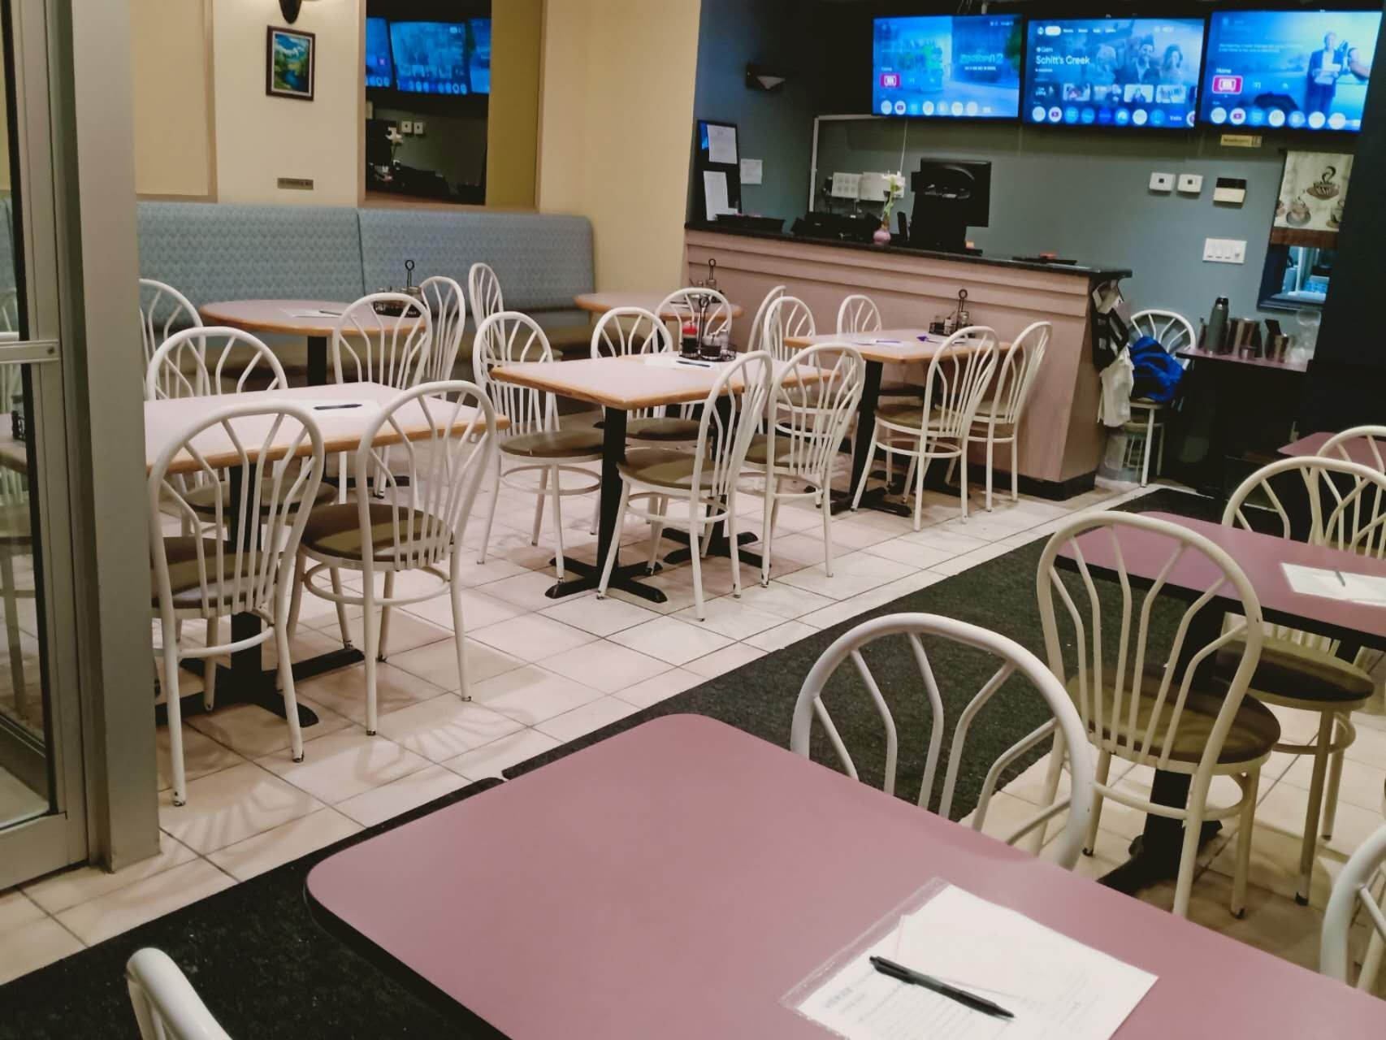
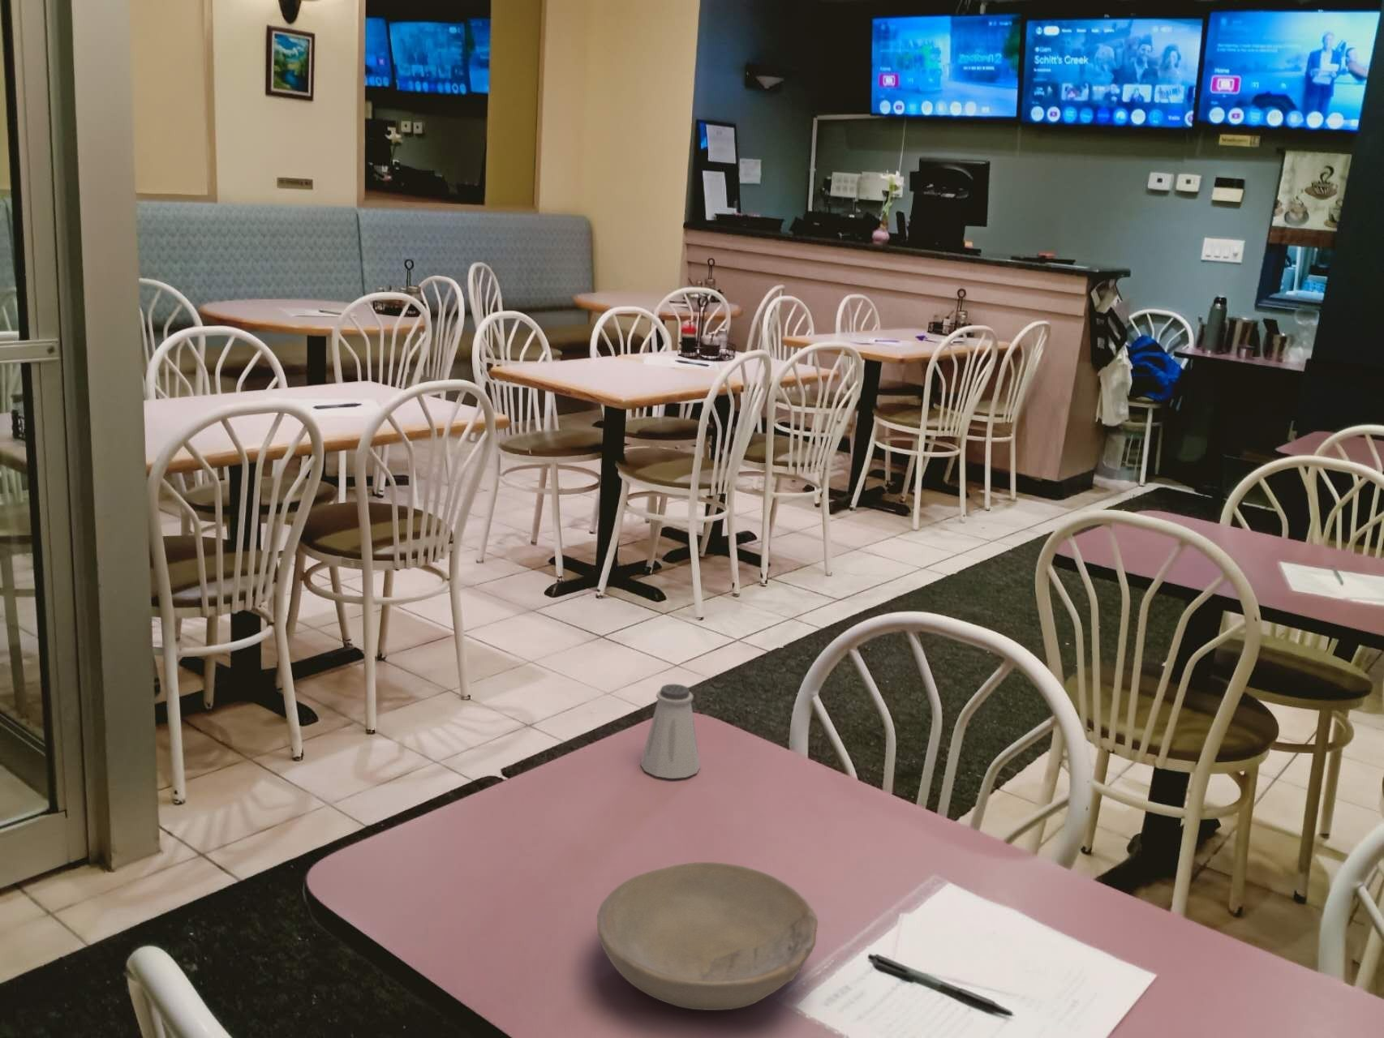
+ saltshaker (673, 727)
+ bowl (705, 944)
